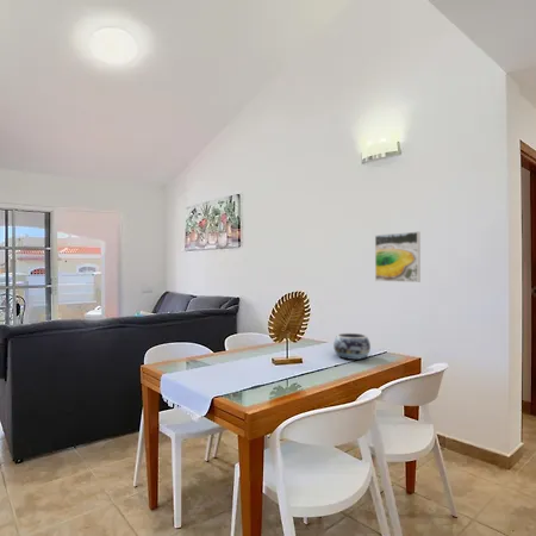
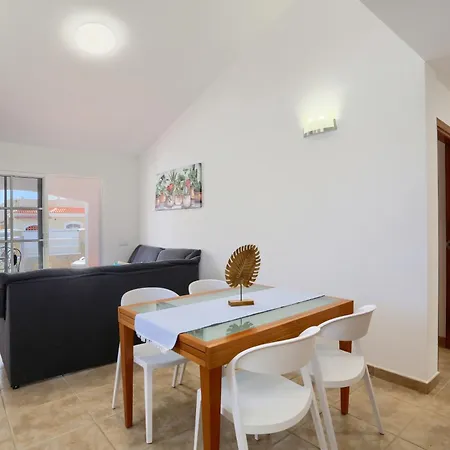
- decorative bowl (351, 345)
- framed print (397, 257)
